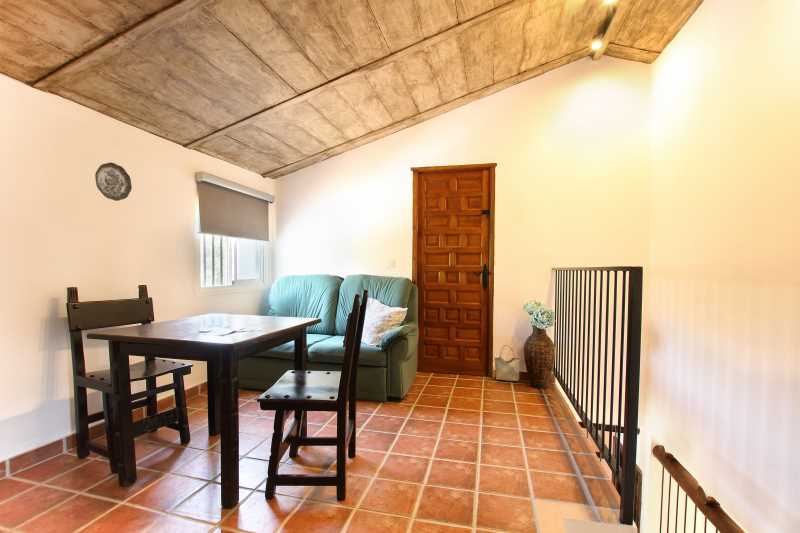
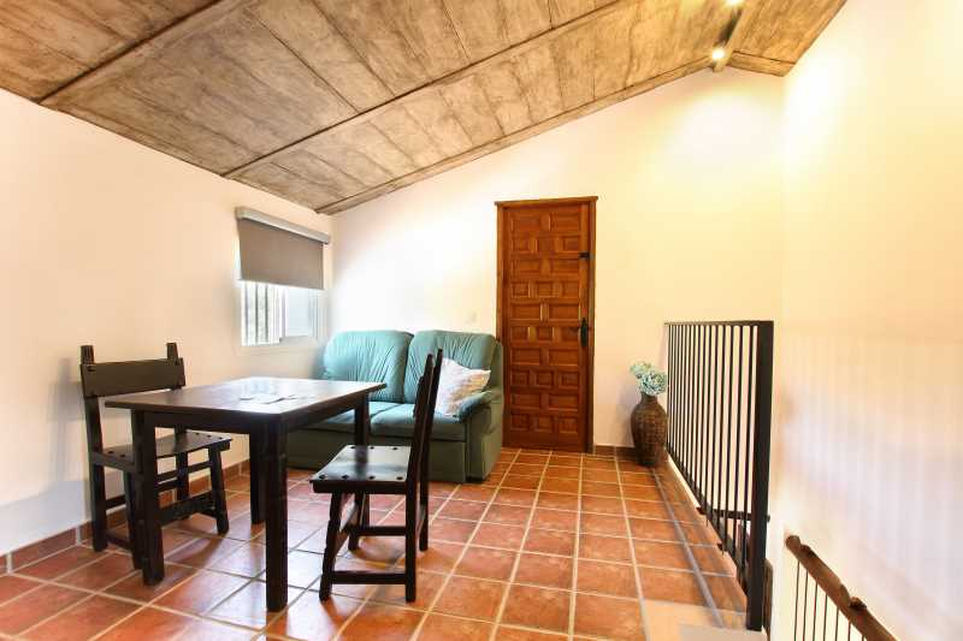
- decorative plate (113, 181)
- woven basket (507, 362)
